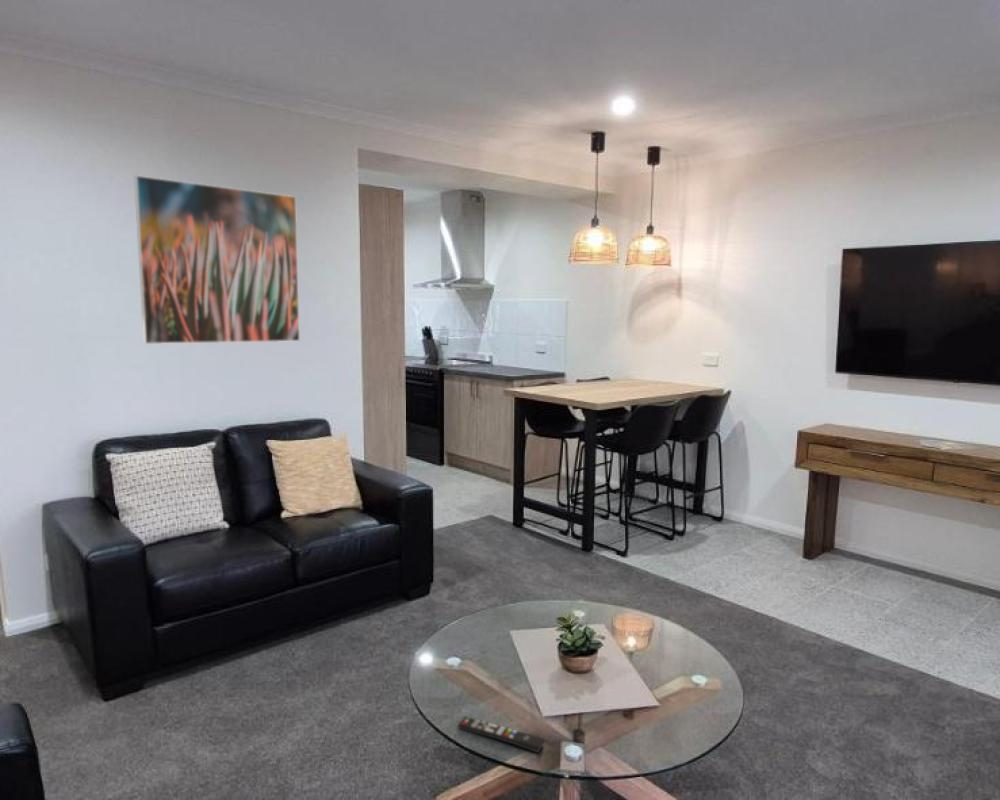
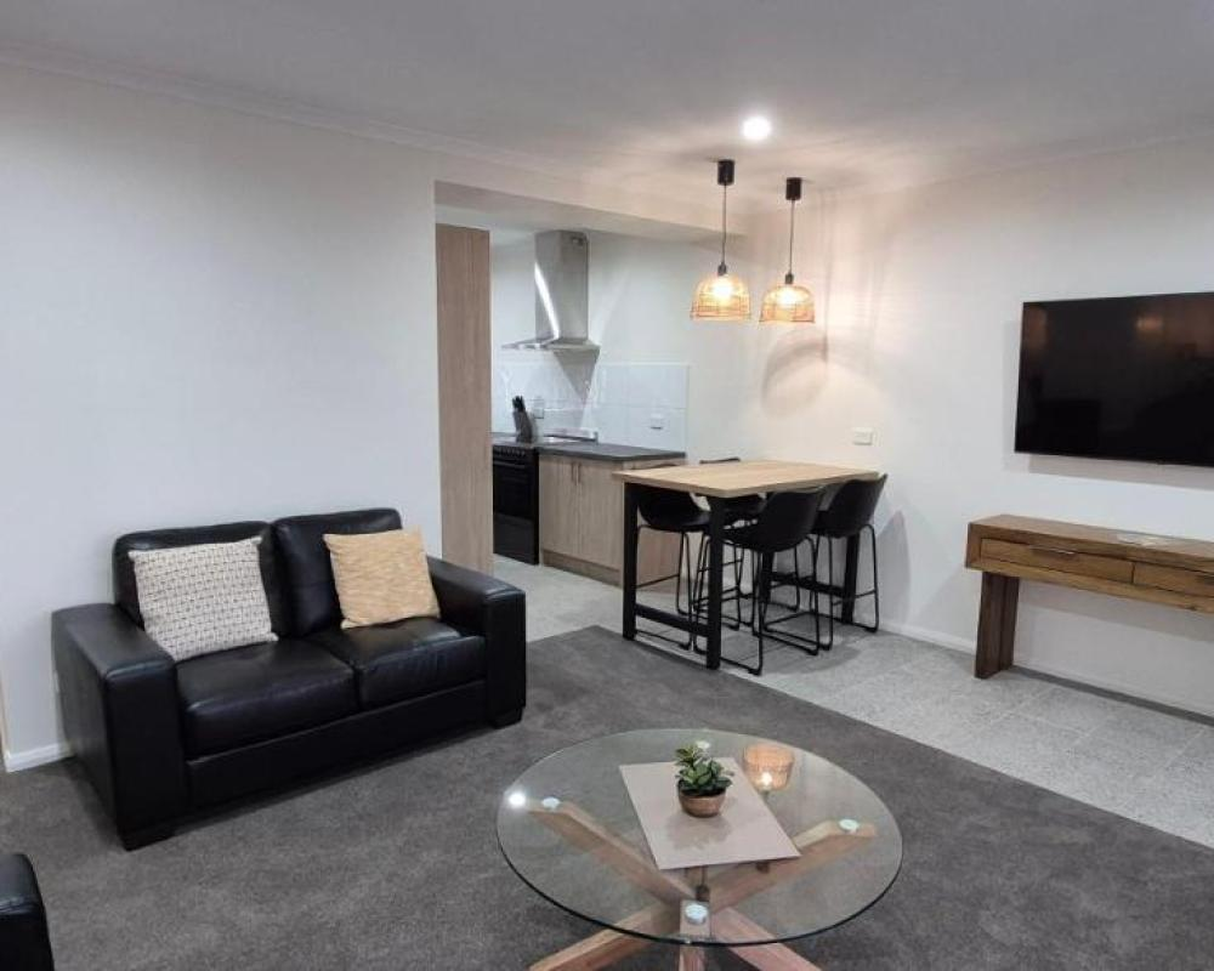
- remote control (500, 733)
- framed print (224, 265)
